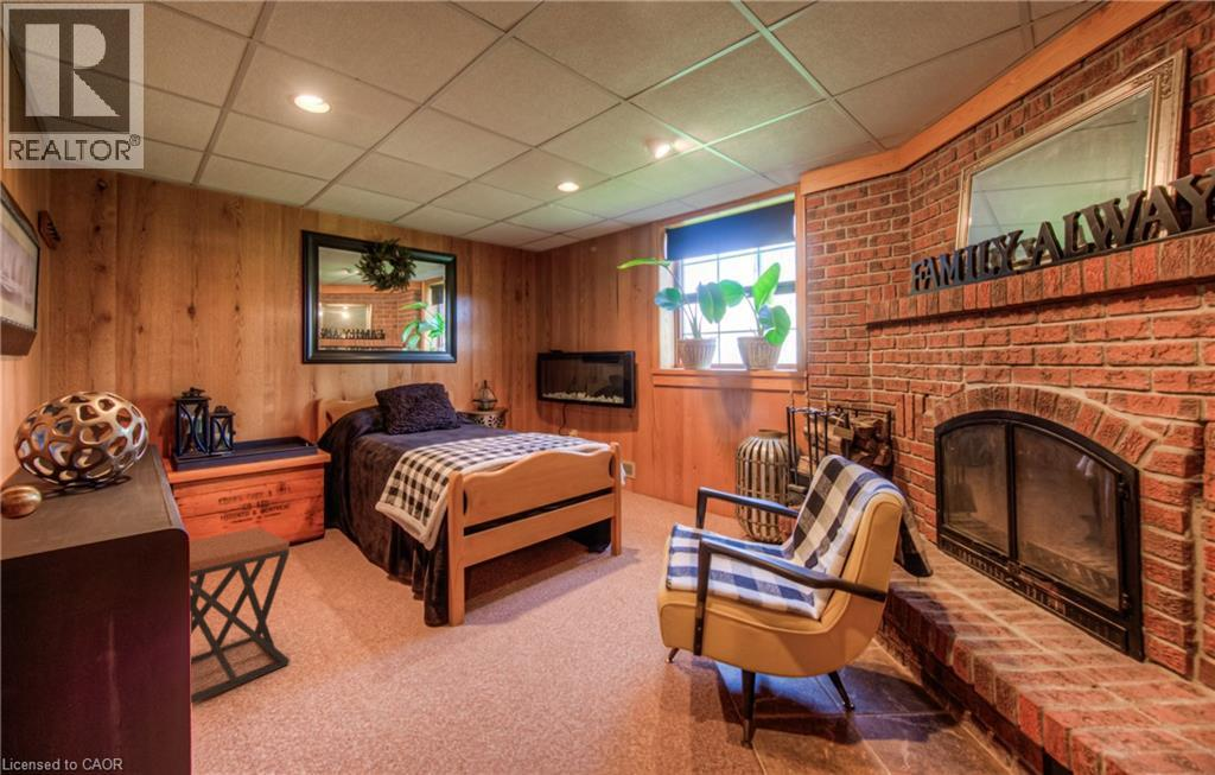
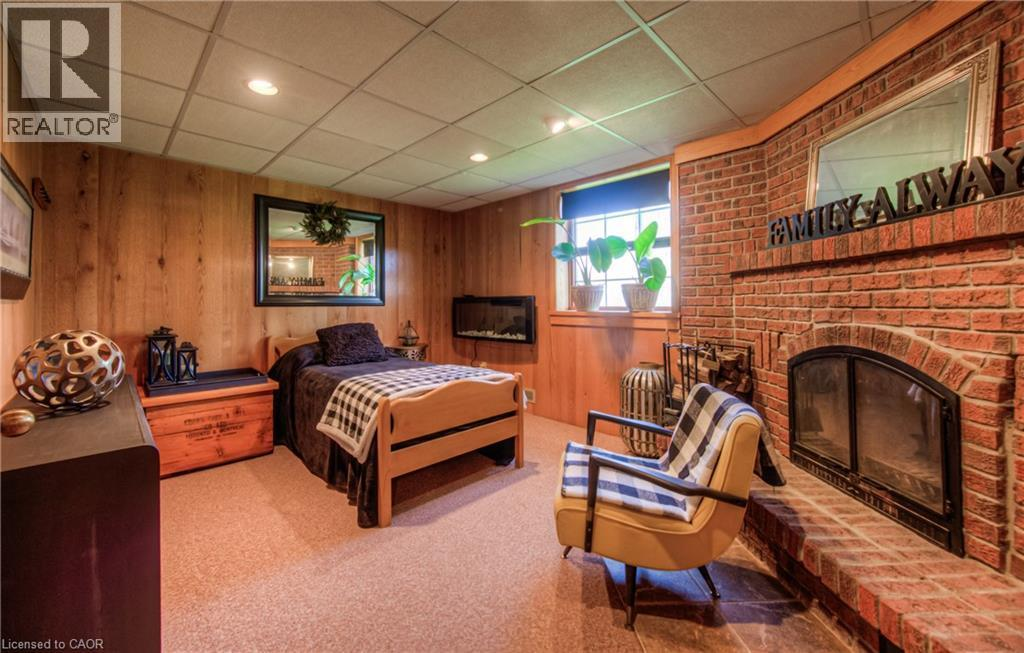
- stool (223, 606)
